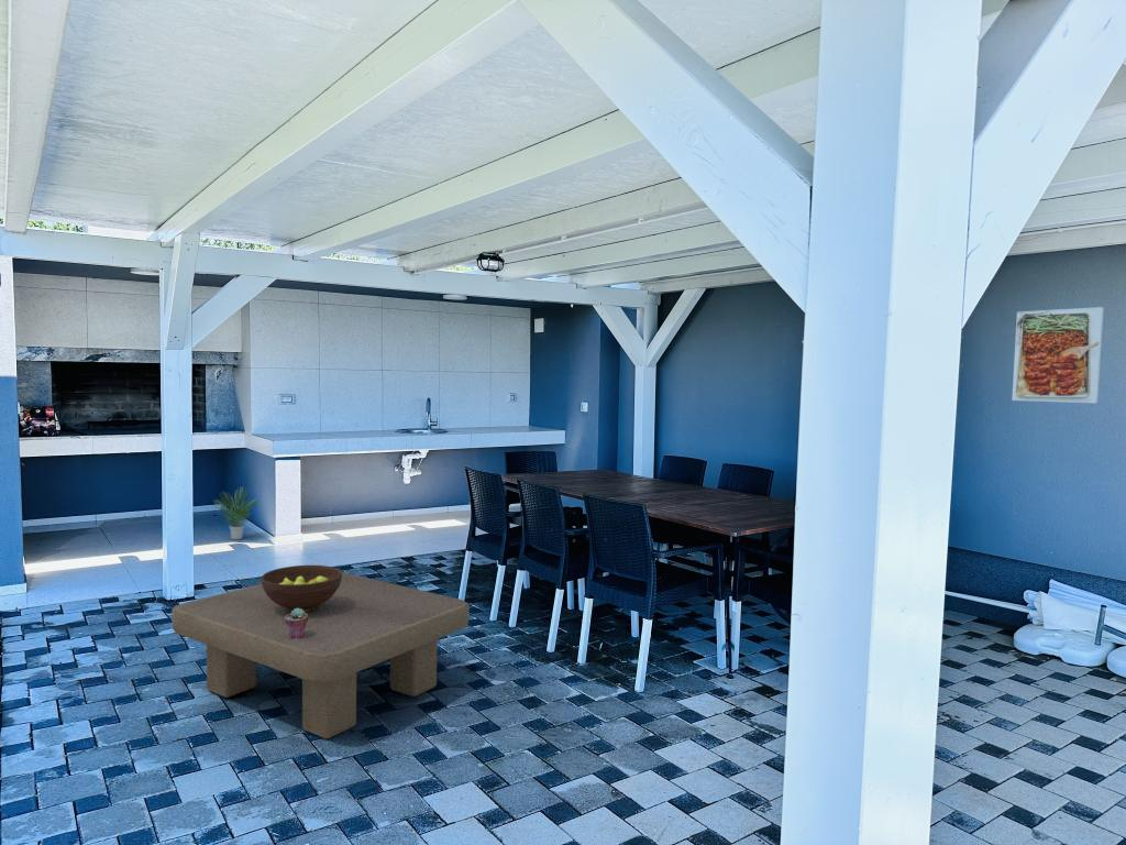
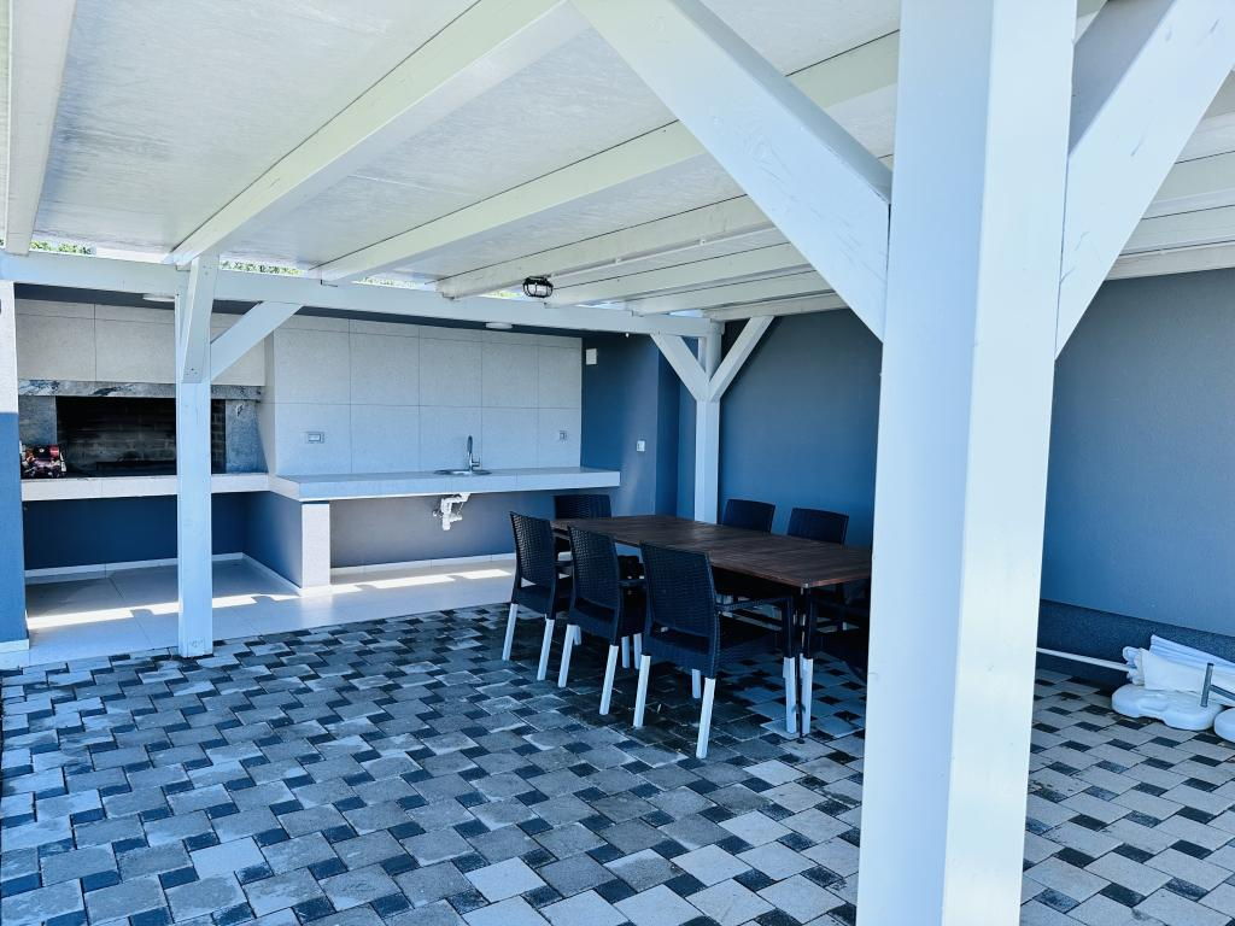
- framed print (1056, 355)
- potted plant (236, 513)
- coffee table (323, 647)
- fruit bowl (301, 591)
- potted succulent (296, 621)
